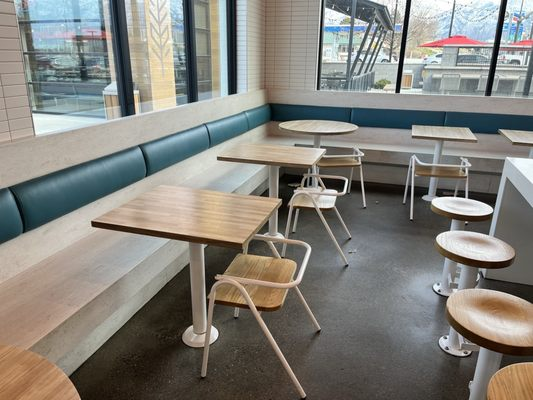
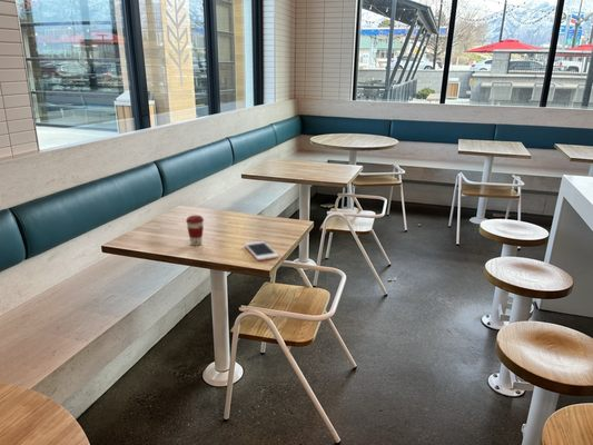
+ cell phone (260, 250)
+ coffee cup (195, 230)
